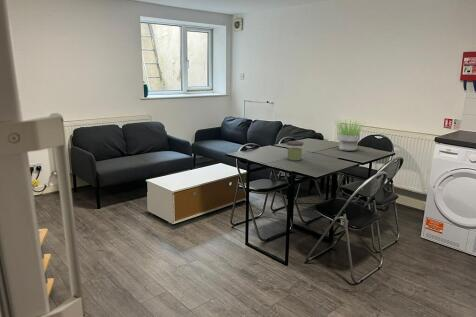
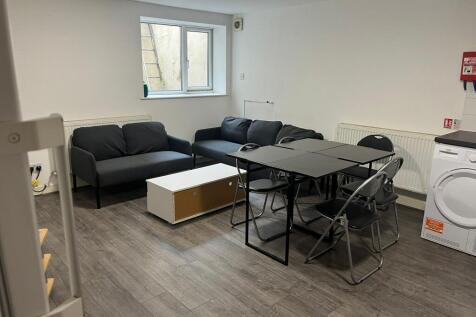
- potted plant (348, 134)
- jar (294, 150)
